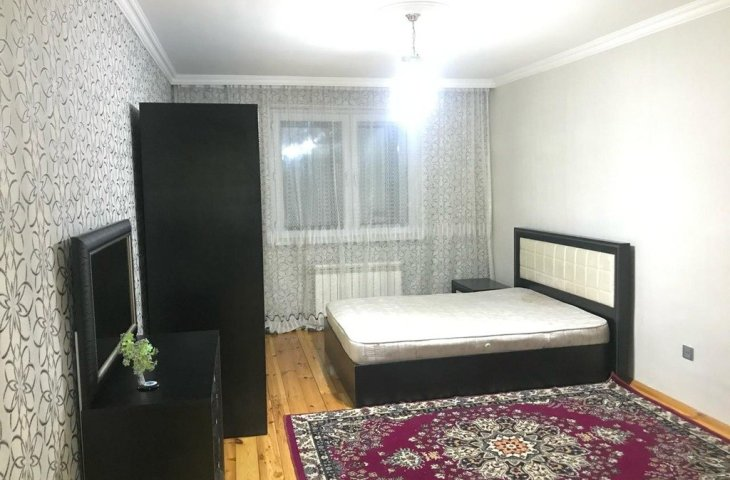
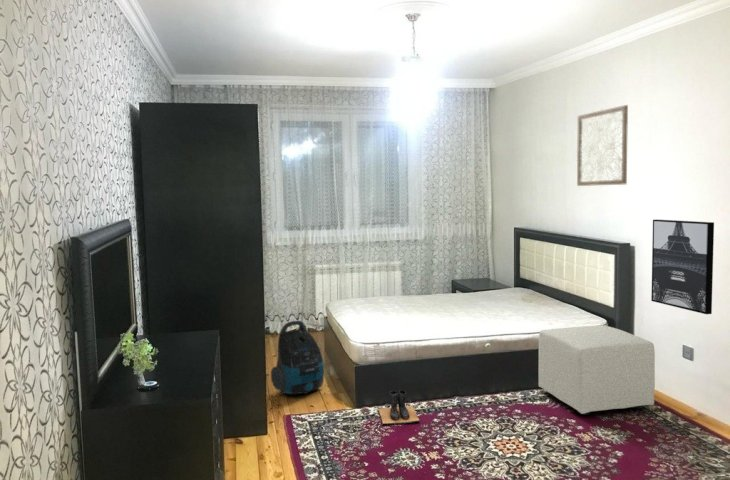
+ wall art (602, 145)
+ boots (398, 403)
+ vacuum cleaner (298, 357)
+ wall art (680, 264)
+ ottoman (593, 366)
